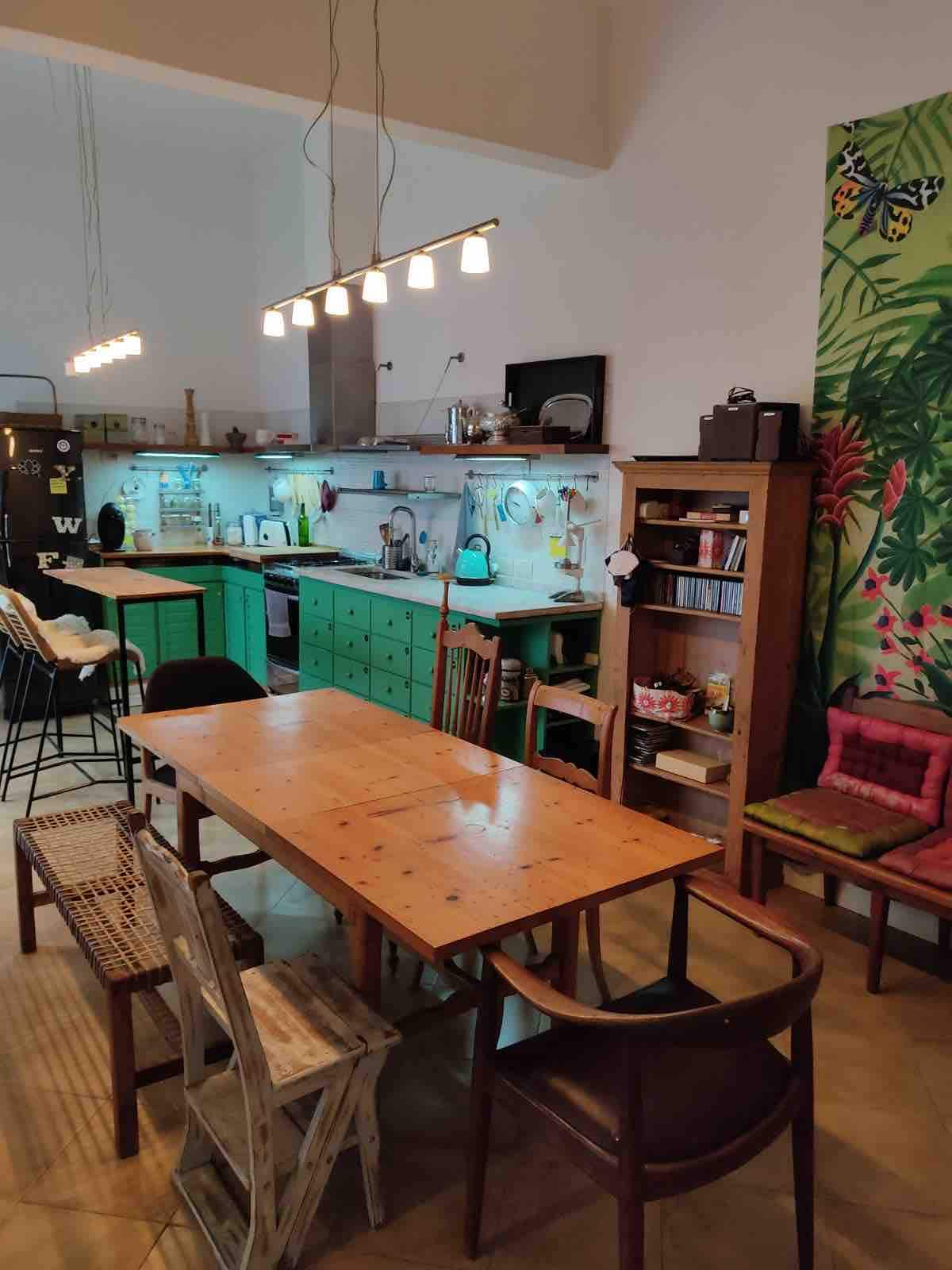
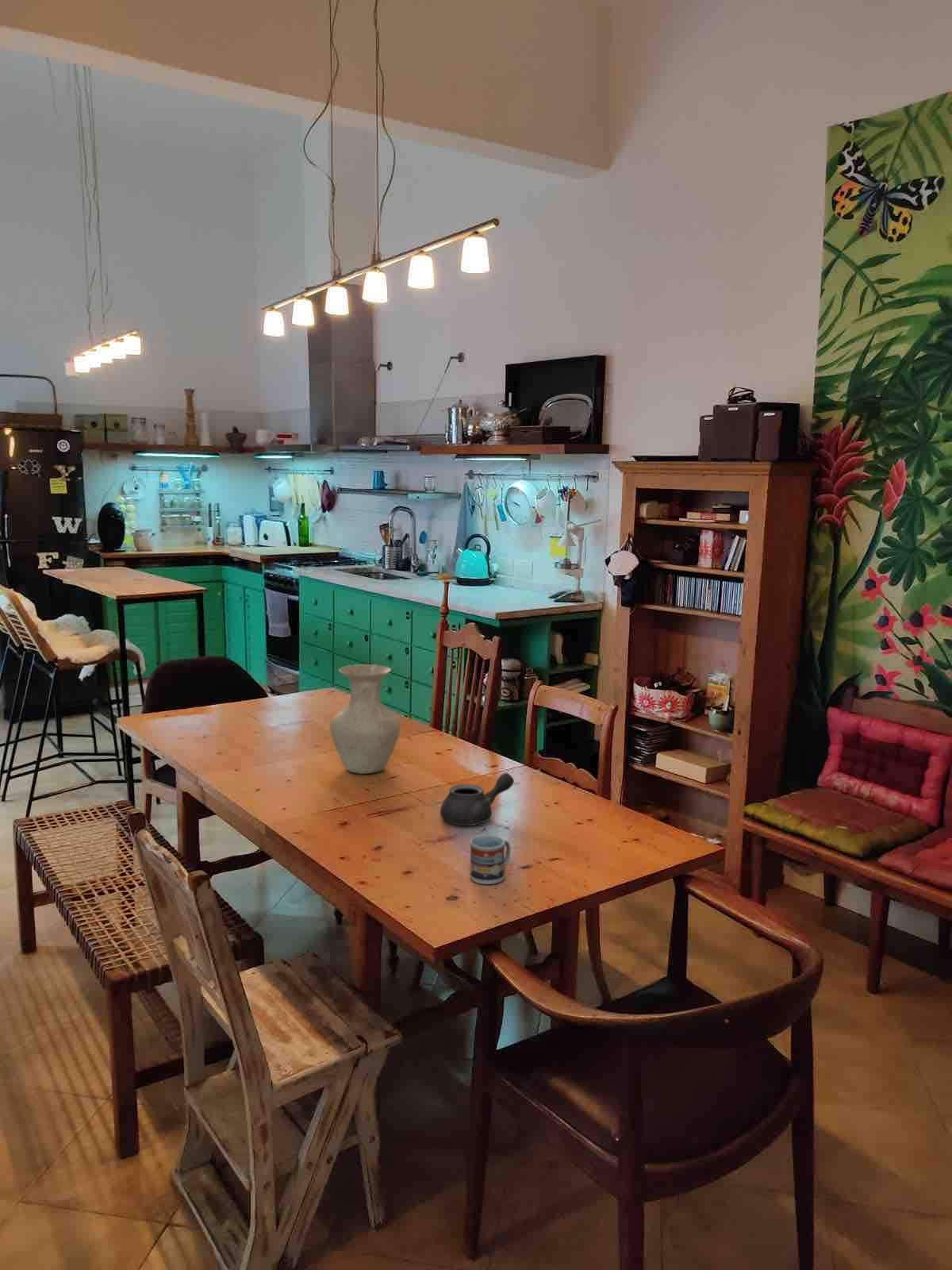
+ vase (365, 720)
+ cup (492, 857)
+ teapot (481, 799)
